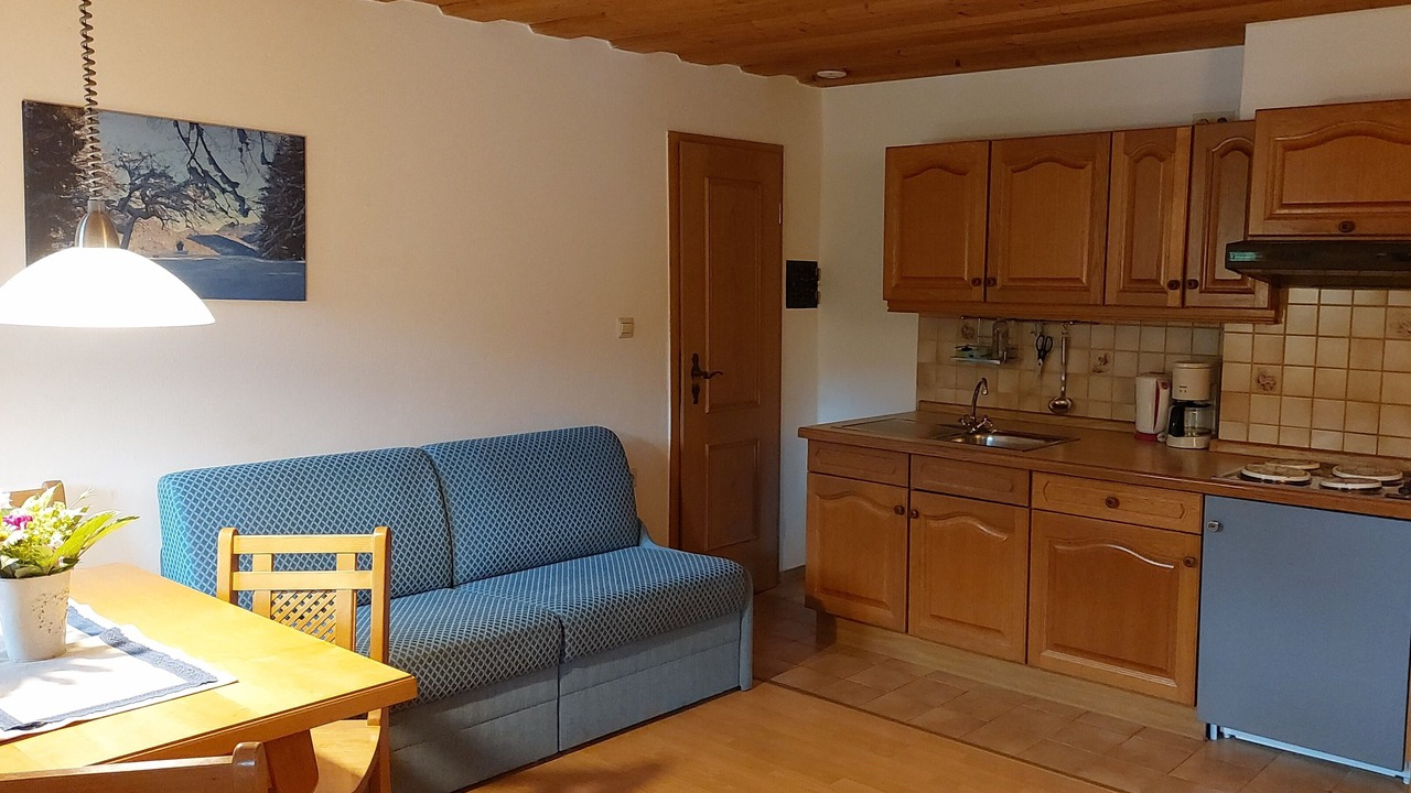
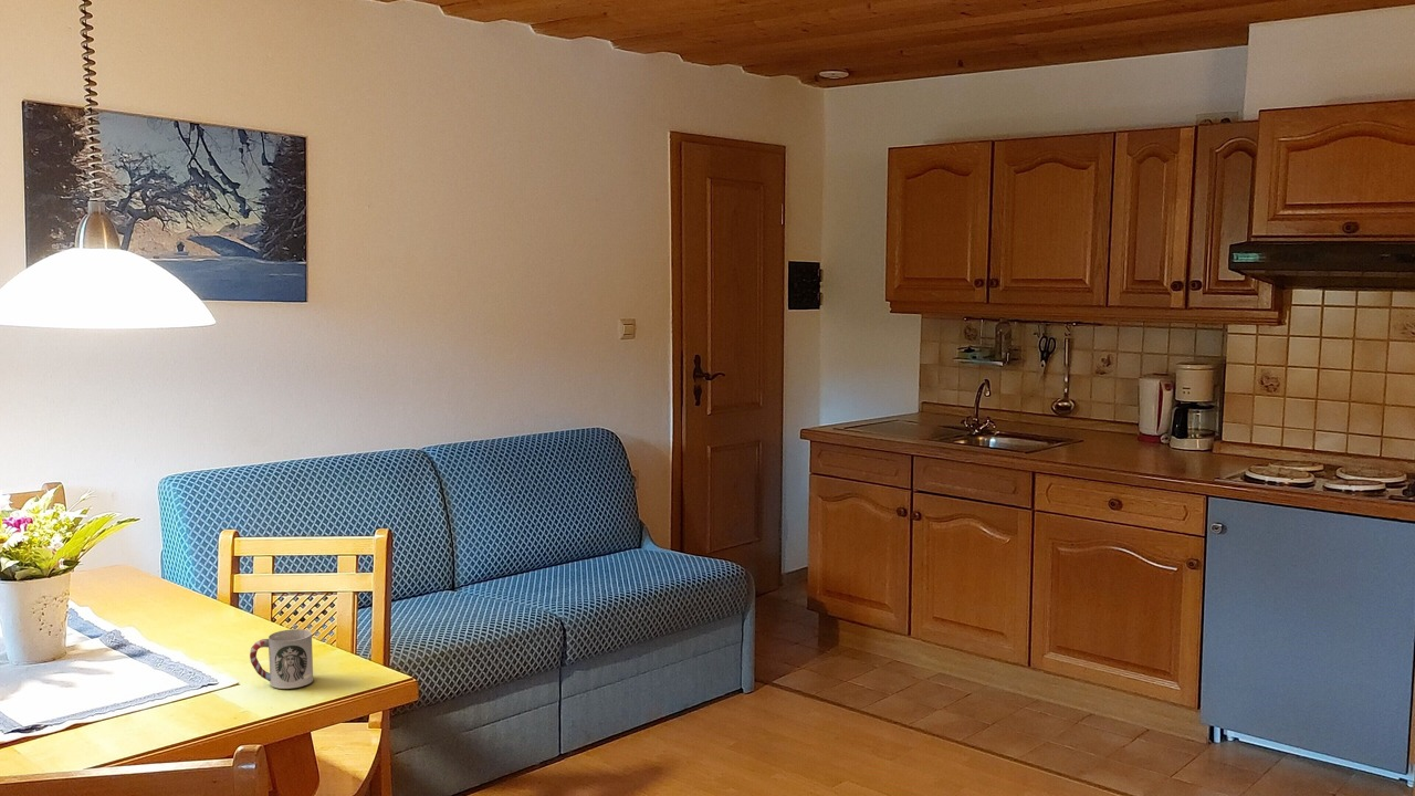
+ cup (281, 659)
